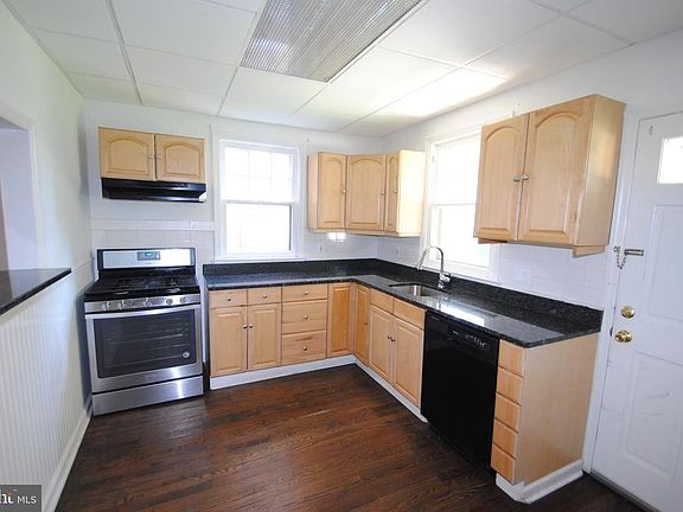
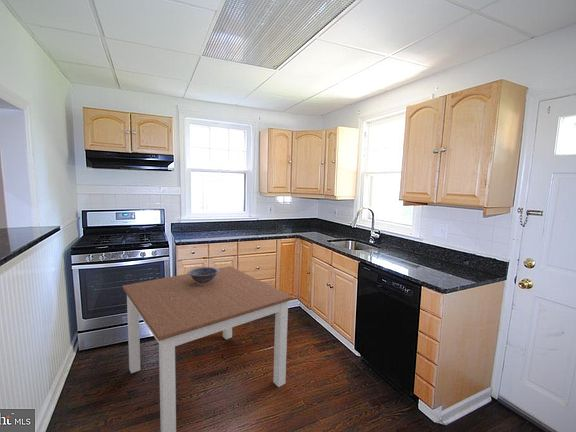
+ decorative bowl (203, 276)
+ dining table (205, 334)
